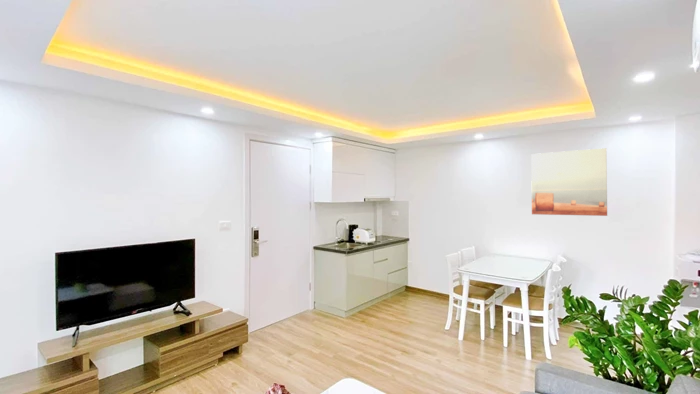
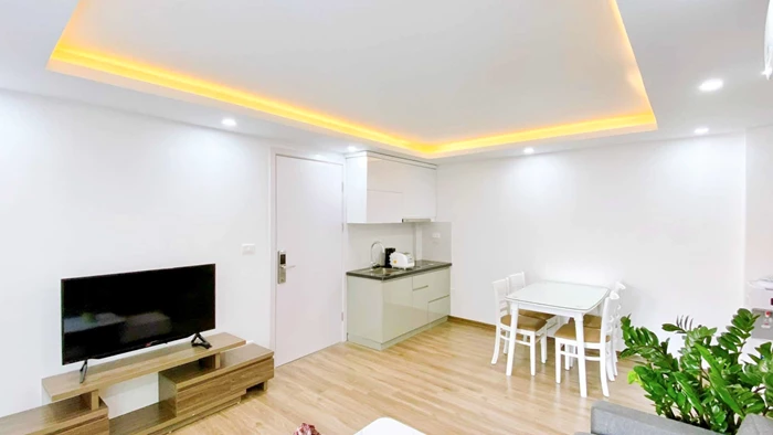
- wall art (567, 183)
